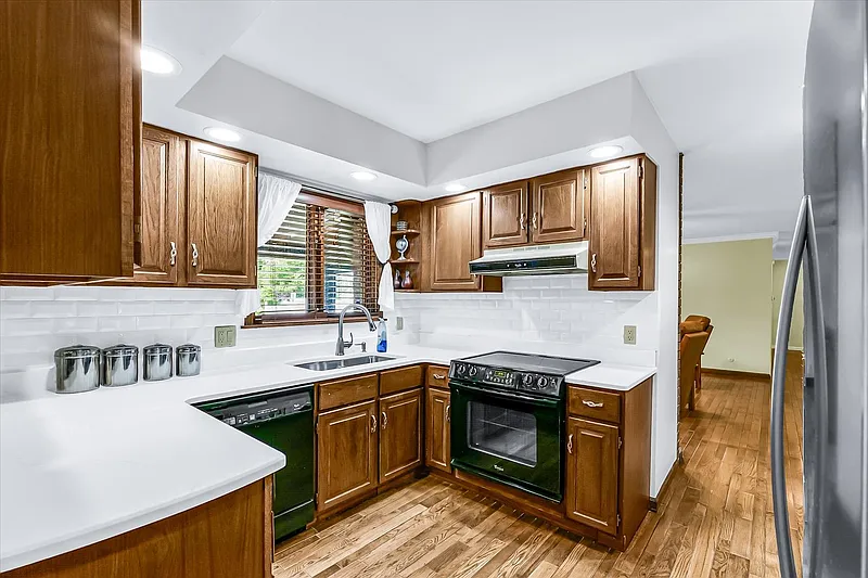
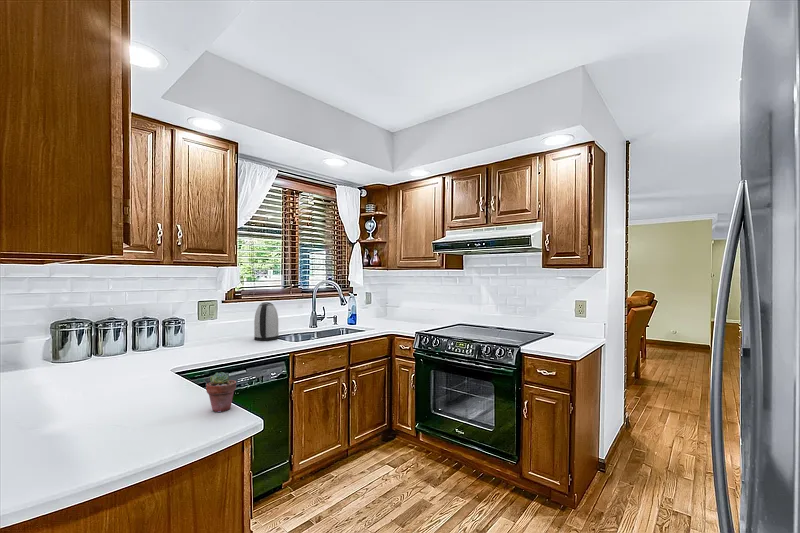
+ kettle (265, 321)
+ potted succulent (221, 390)
